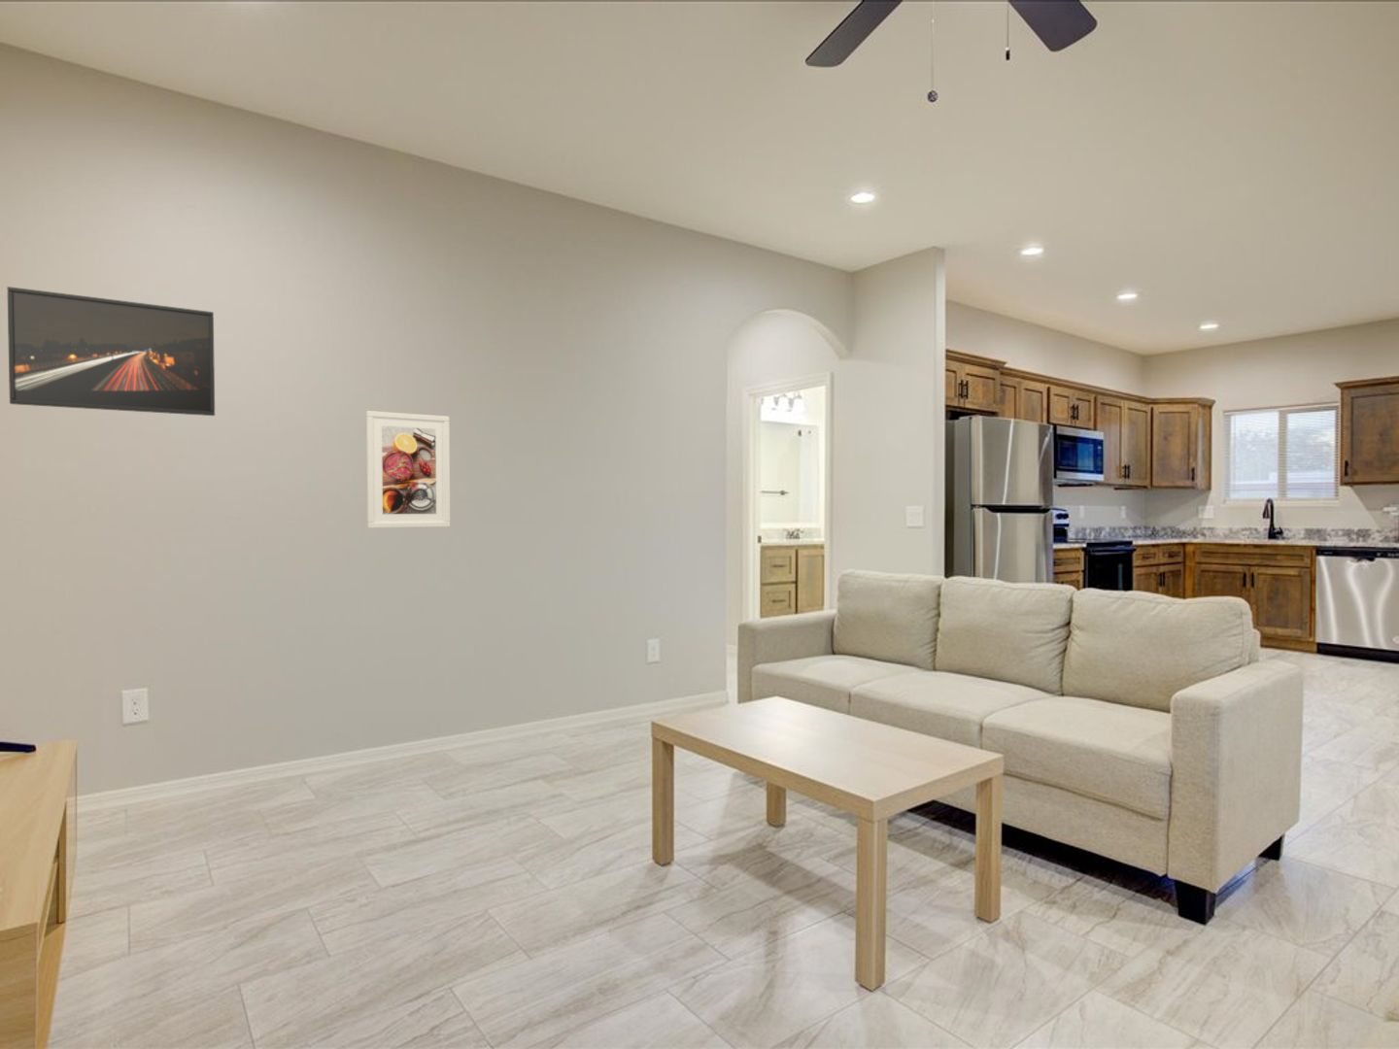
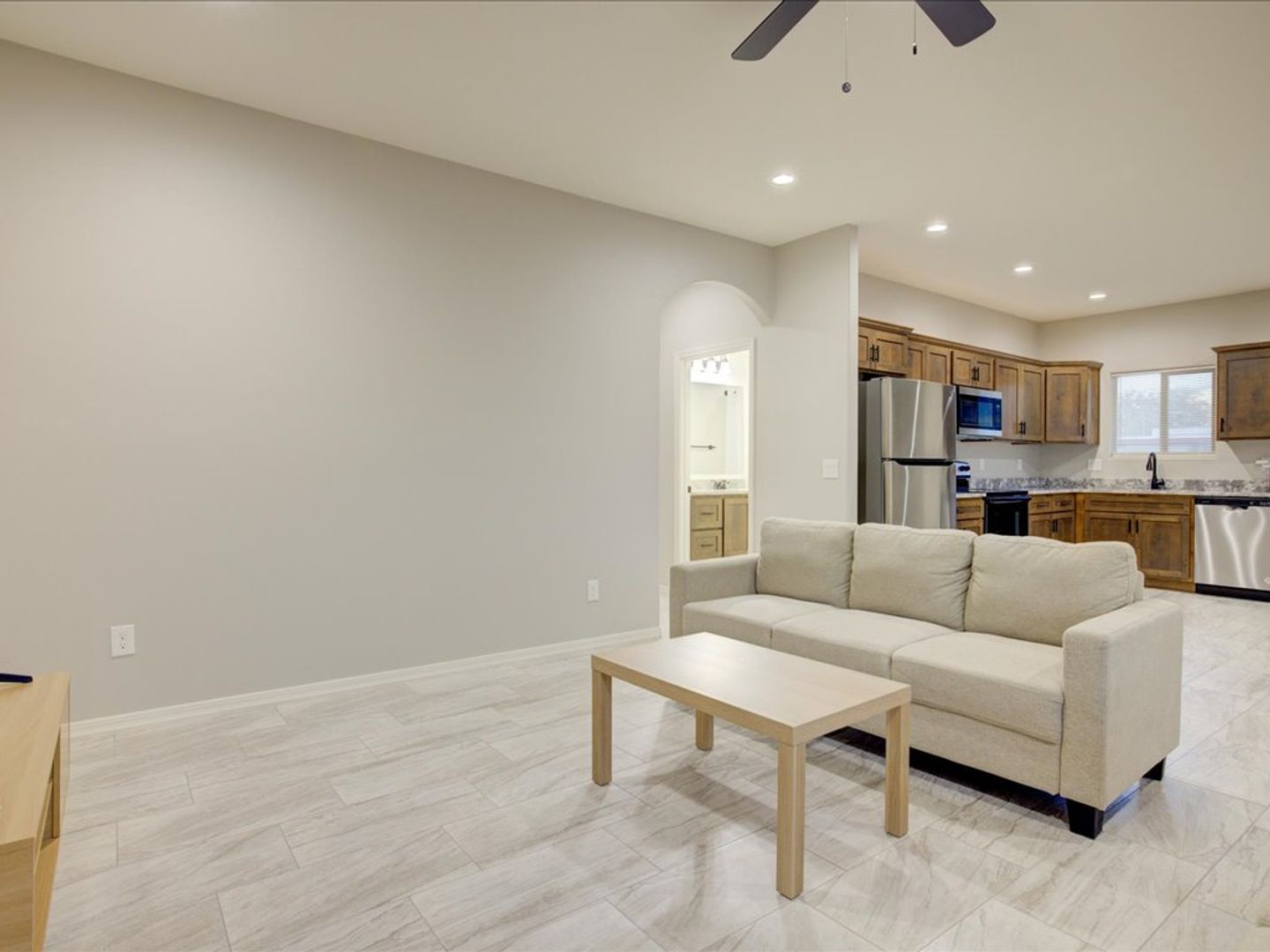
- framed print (118, 355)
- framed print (409, 471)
